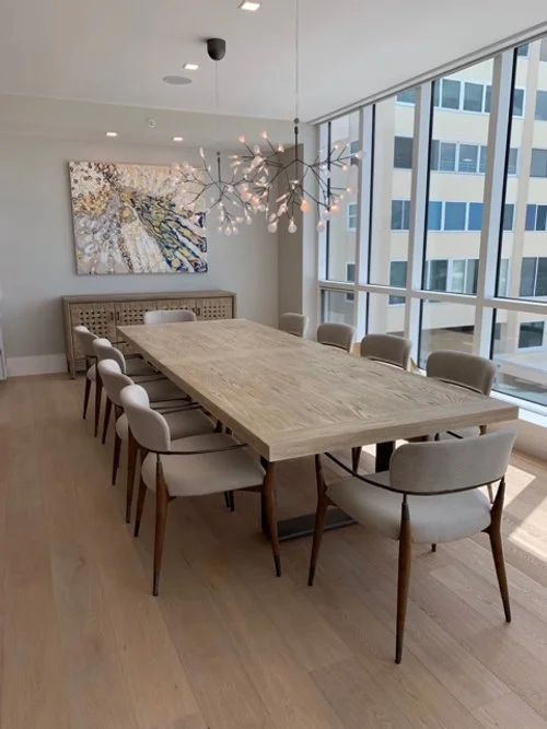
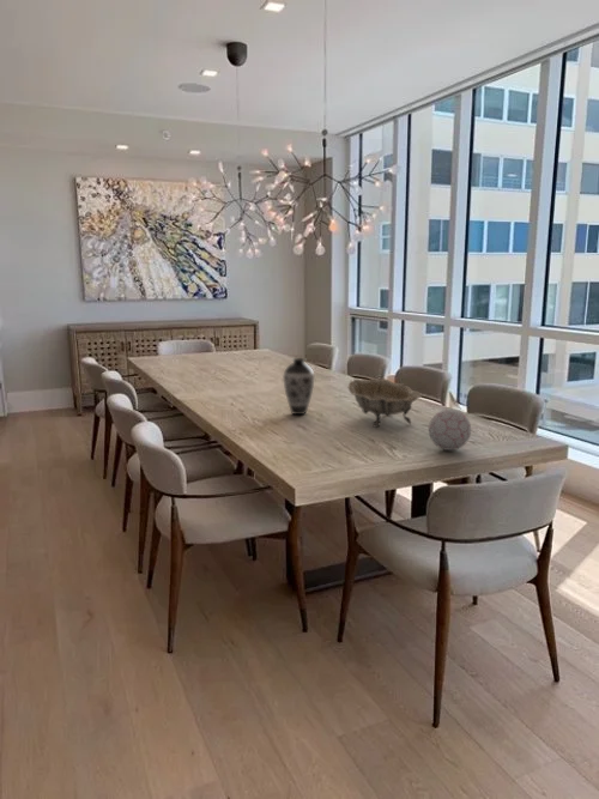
+ decorative ball (449, 429)
+ decorative bowl (382, 402)
+ decorative vase (298, 386)
